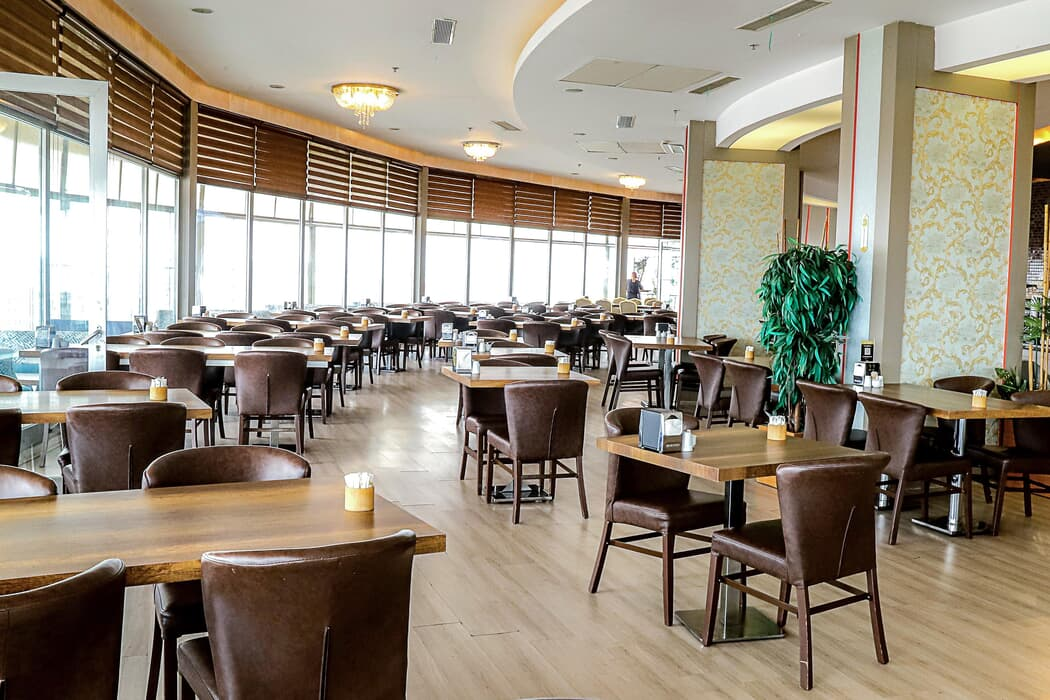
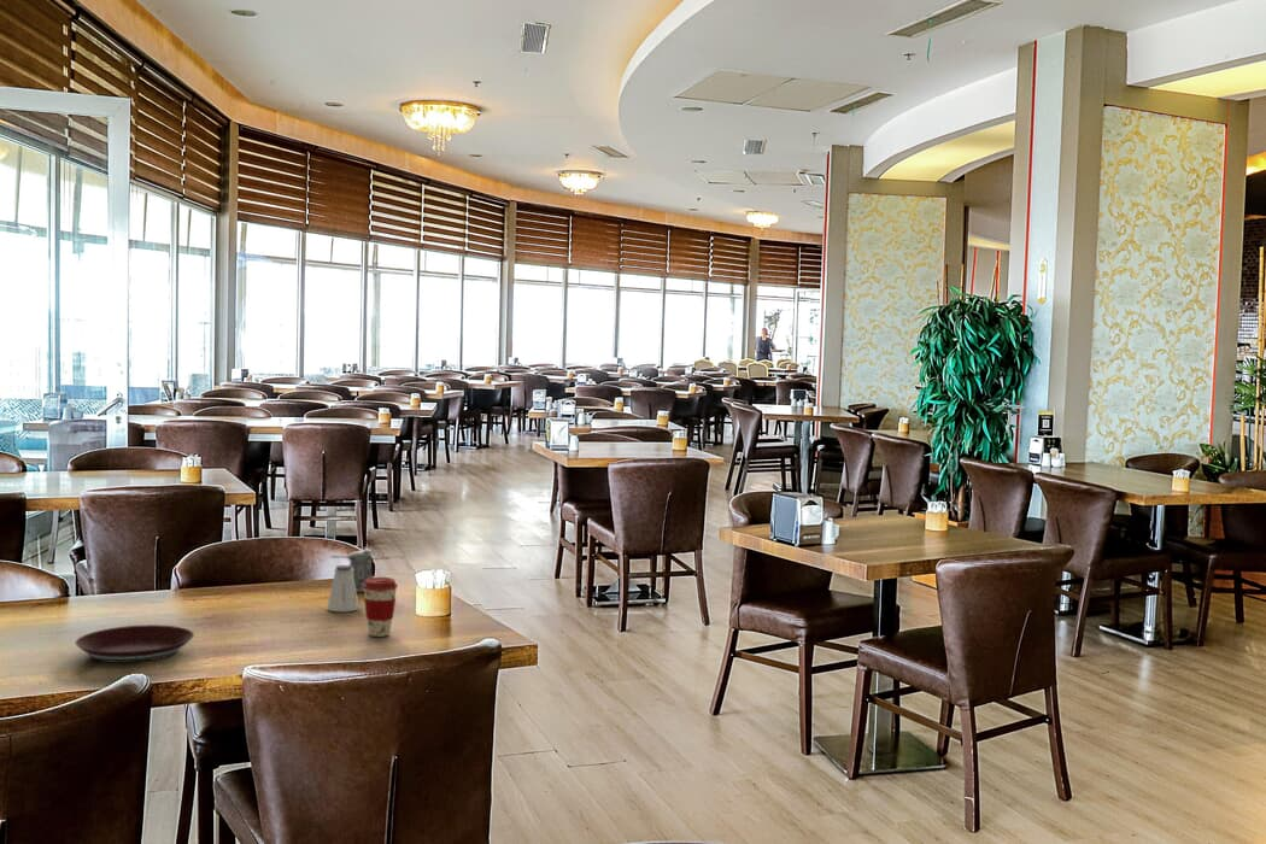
+ pepper shaker (356, 569)
+ coffee cup (379, 606)
+ saltshaker (342, 587)
+ plate (135, 645)
